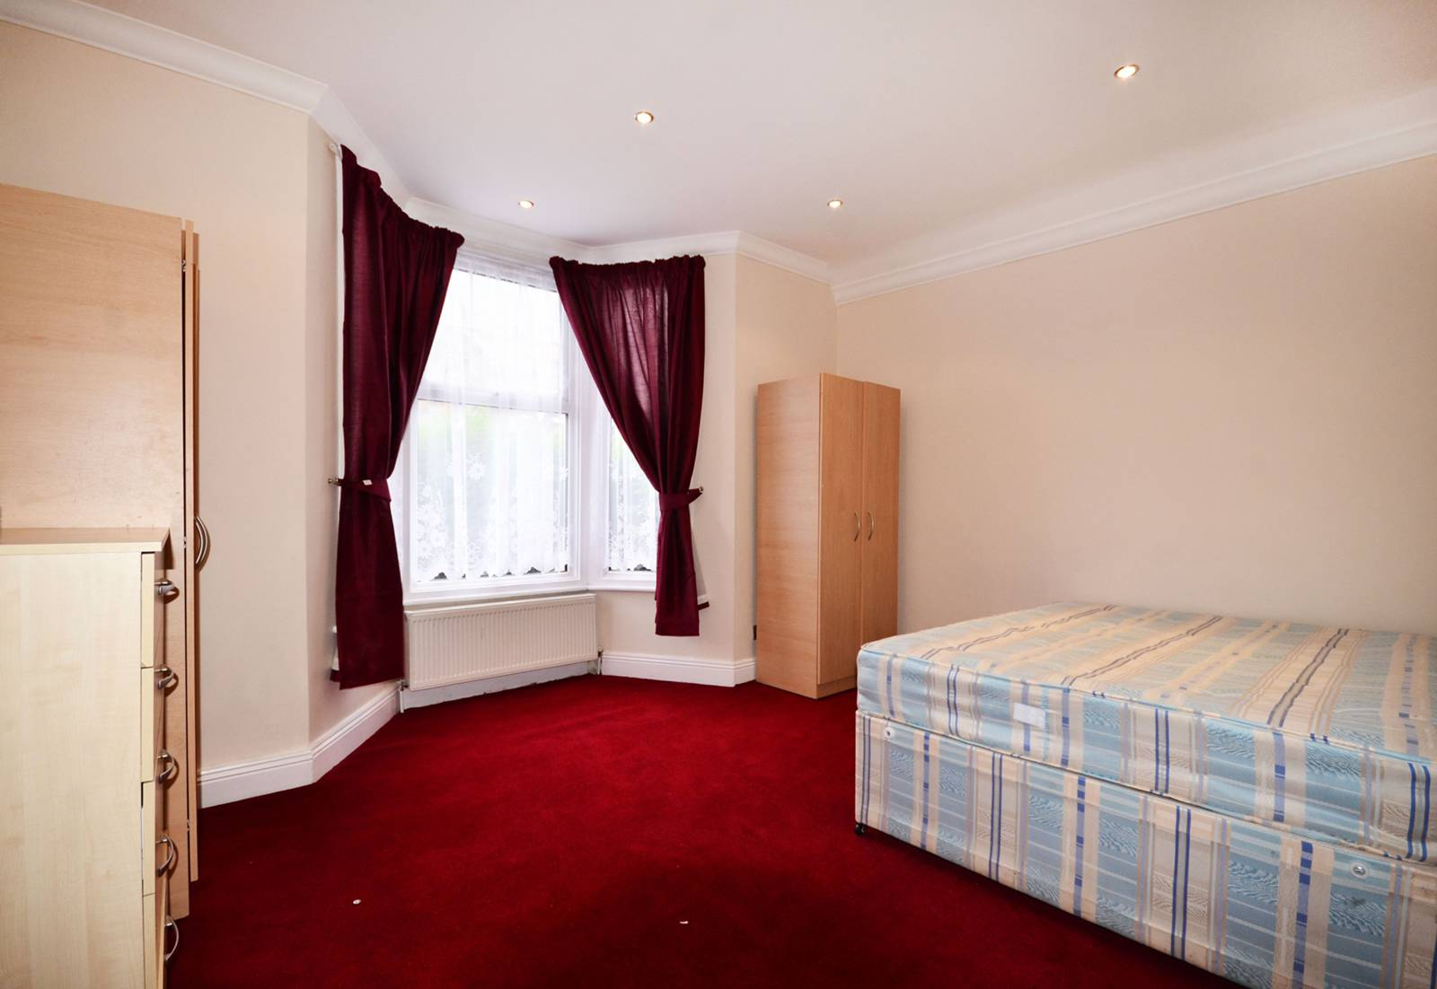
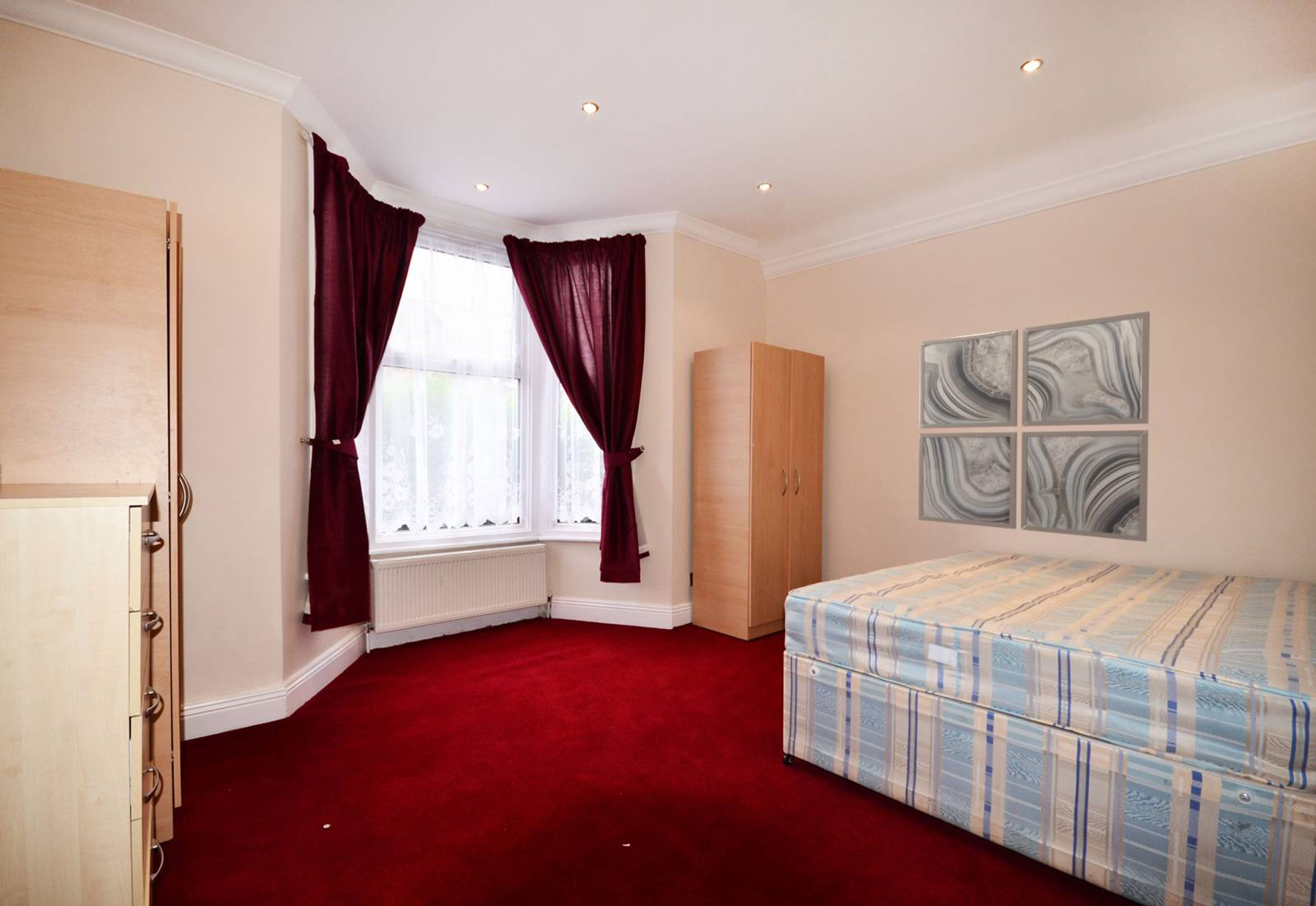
+ wall art (1022, 432)
